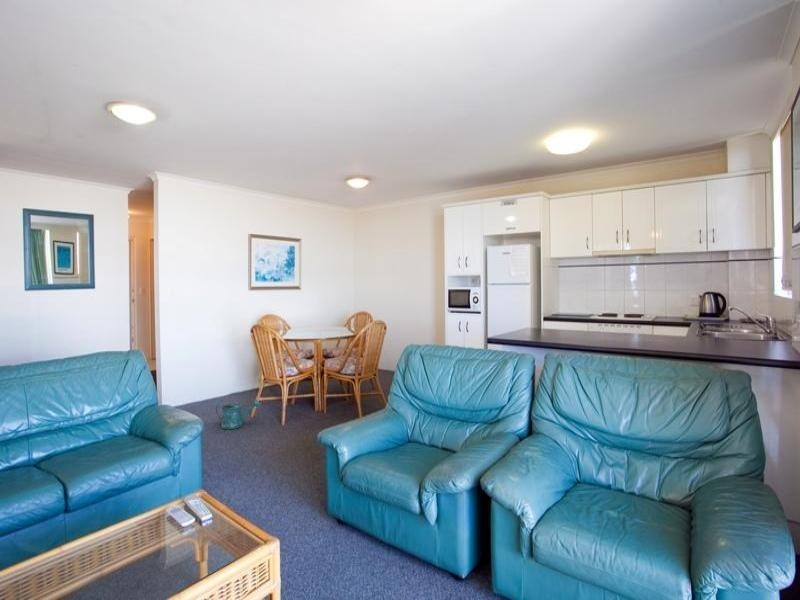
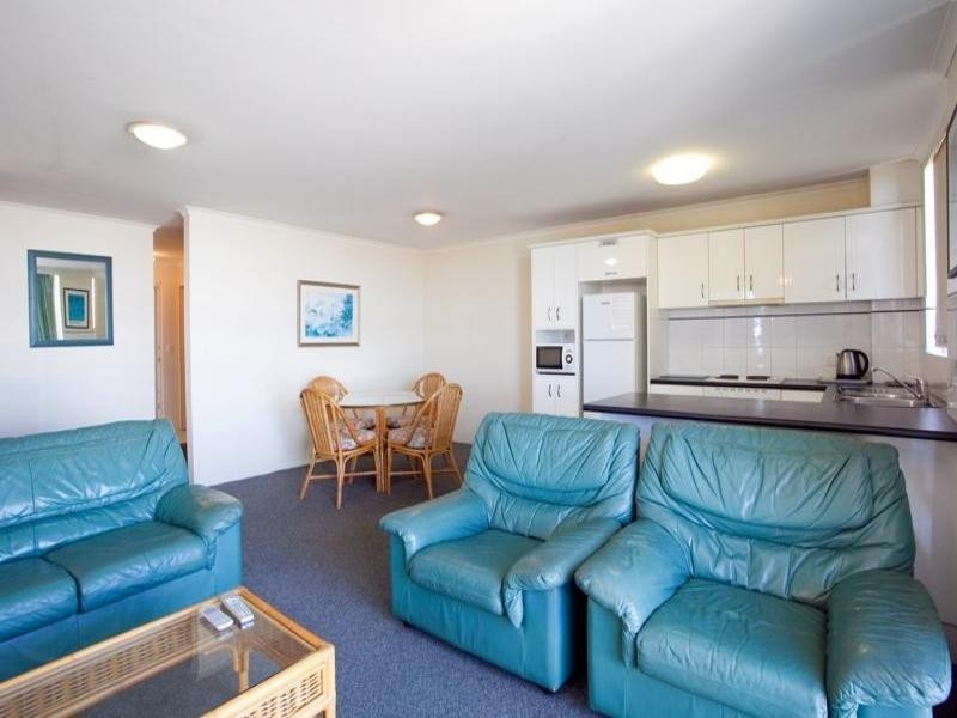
- watering can (238, 413)
